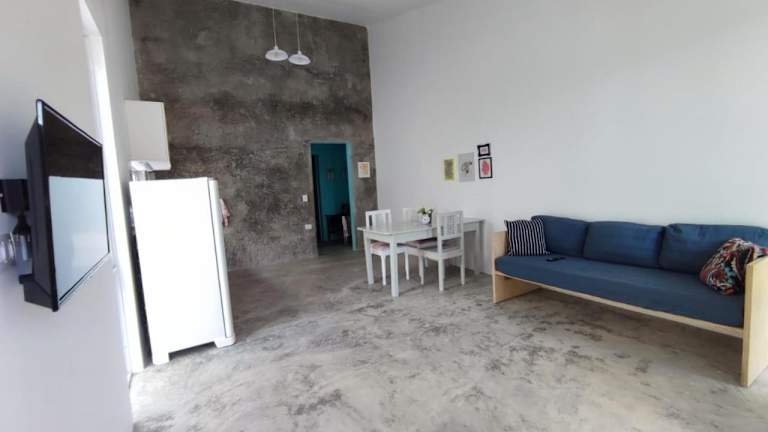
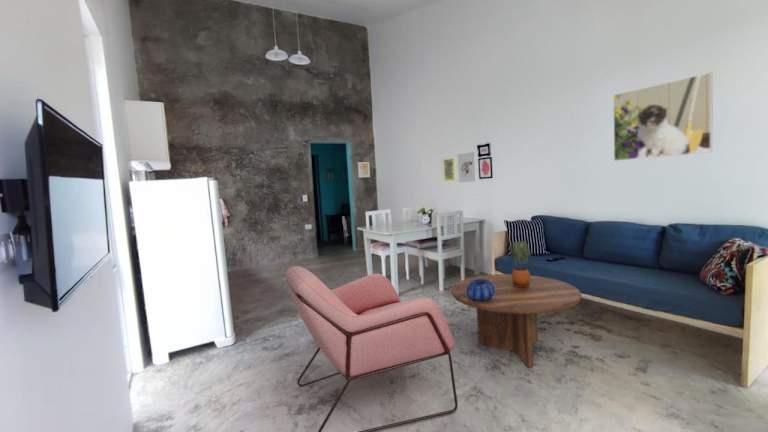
+ potted plant (521, 263)
+ decorative bowl (480, 289)
+ armchair (364, 328)
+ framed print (658, 121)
+ coffee table (513, 319)
